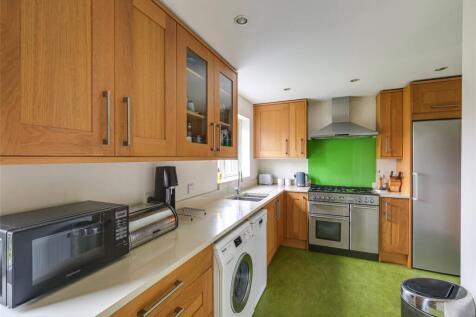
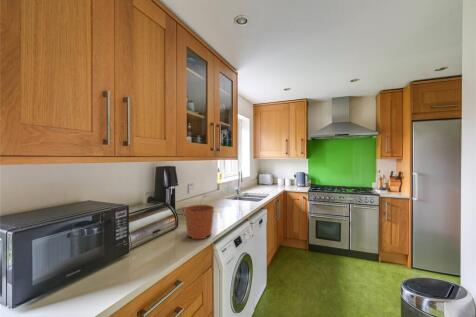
+ plant pot (199, 214)
